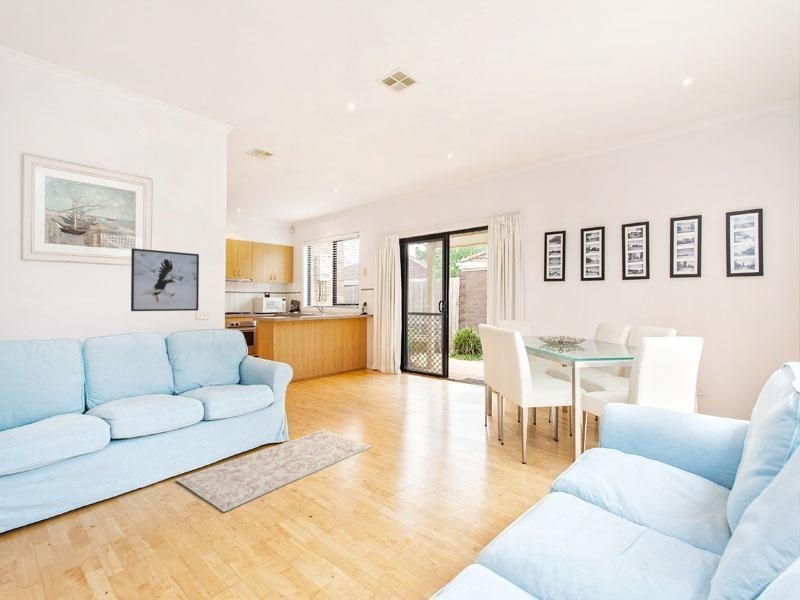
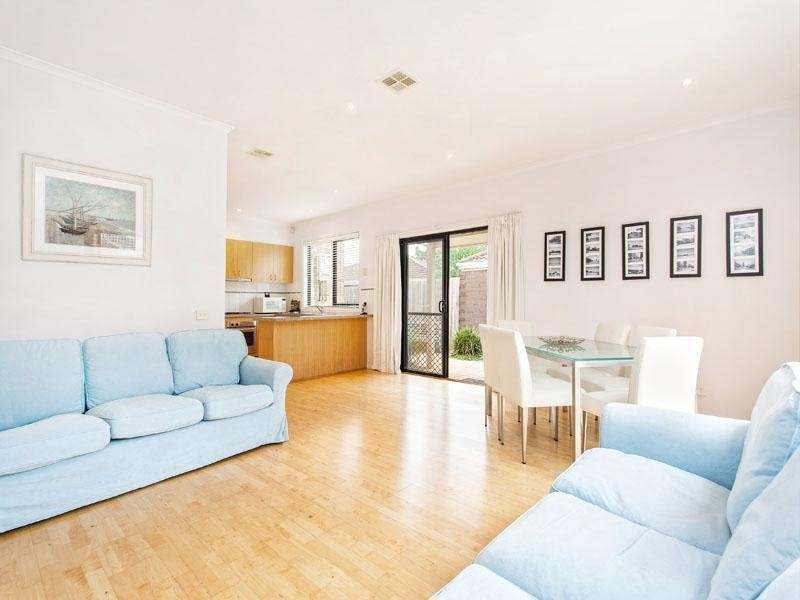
- rug (285, 461)
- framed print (166, 281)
